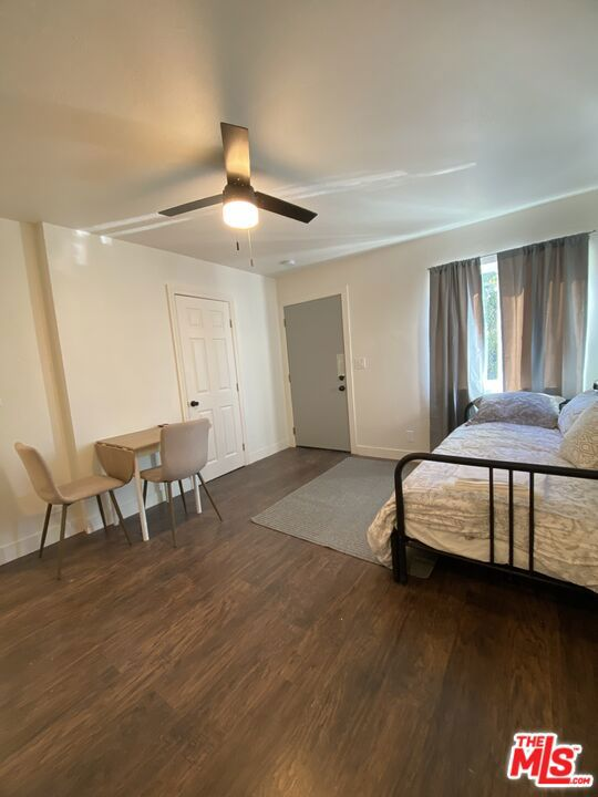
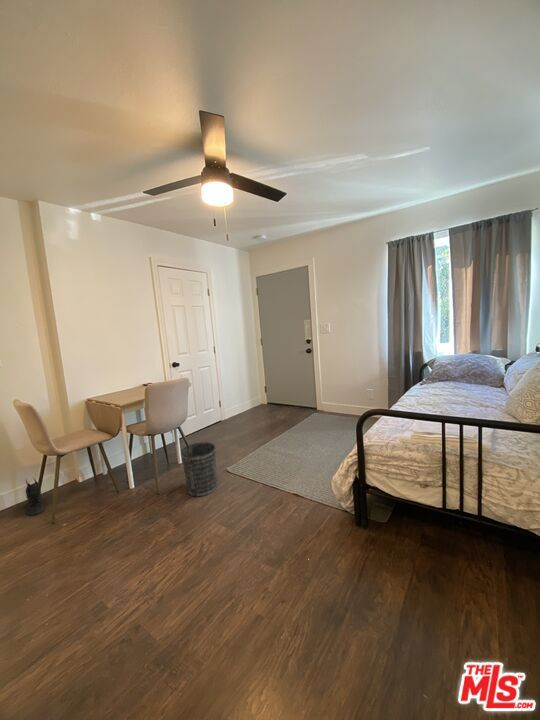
+ sneaker (32, 495)
+ wastebasket (200, 468)
